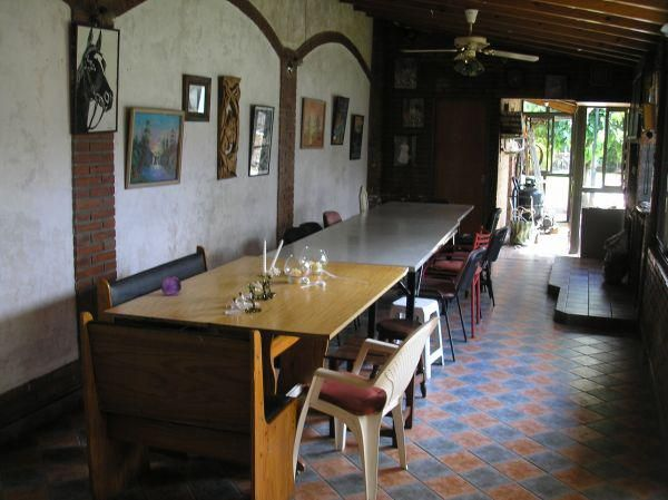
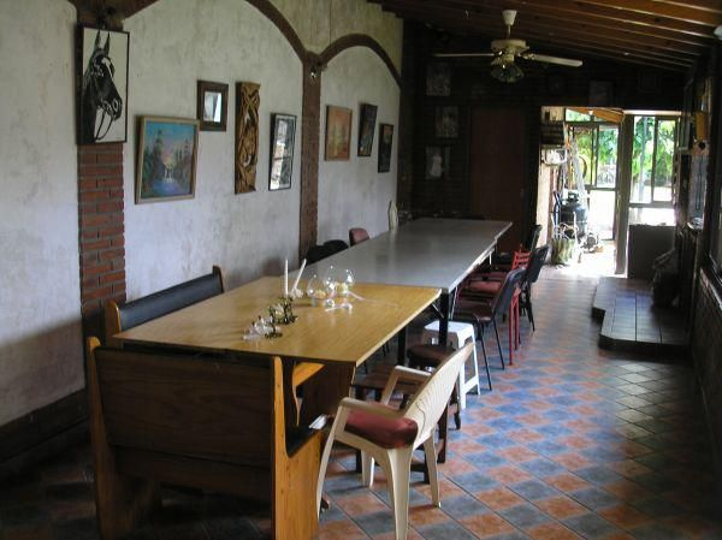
- fruit (170, 285)
